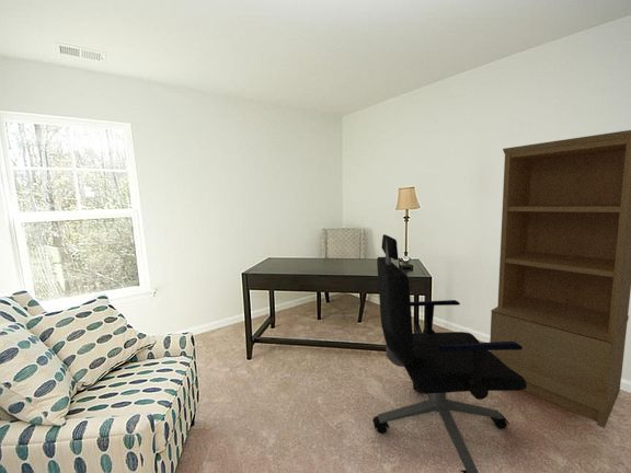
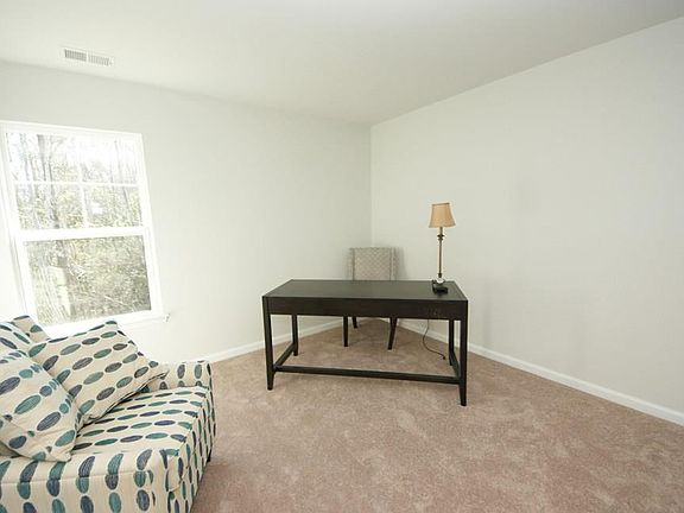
- bookcase (560, 270)
- office chair (441, 335)
